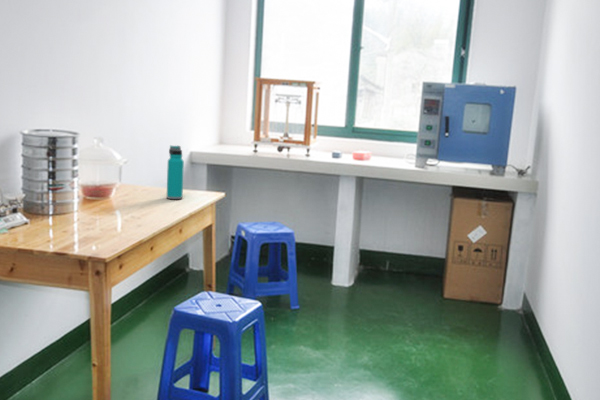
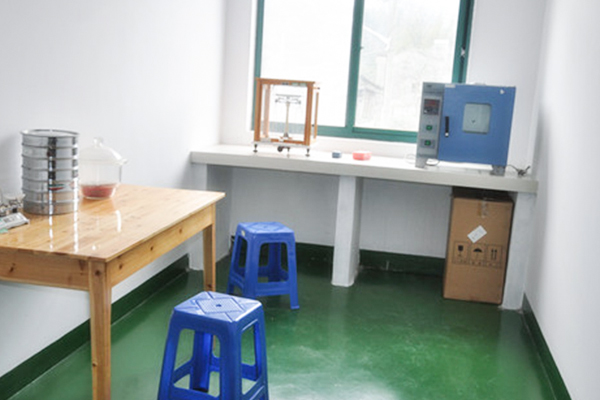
- water bottle (175, 172)
